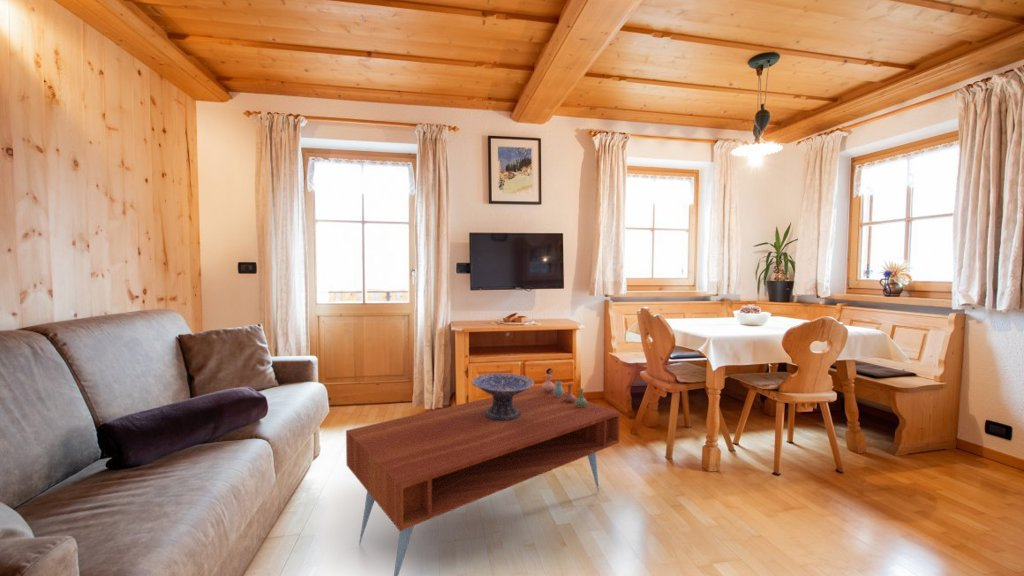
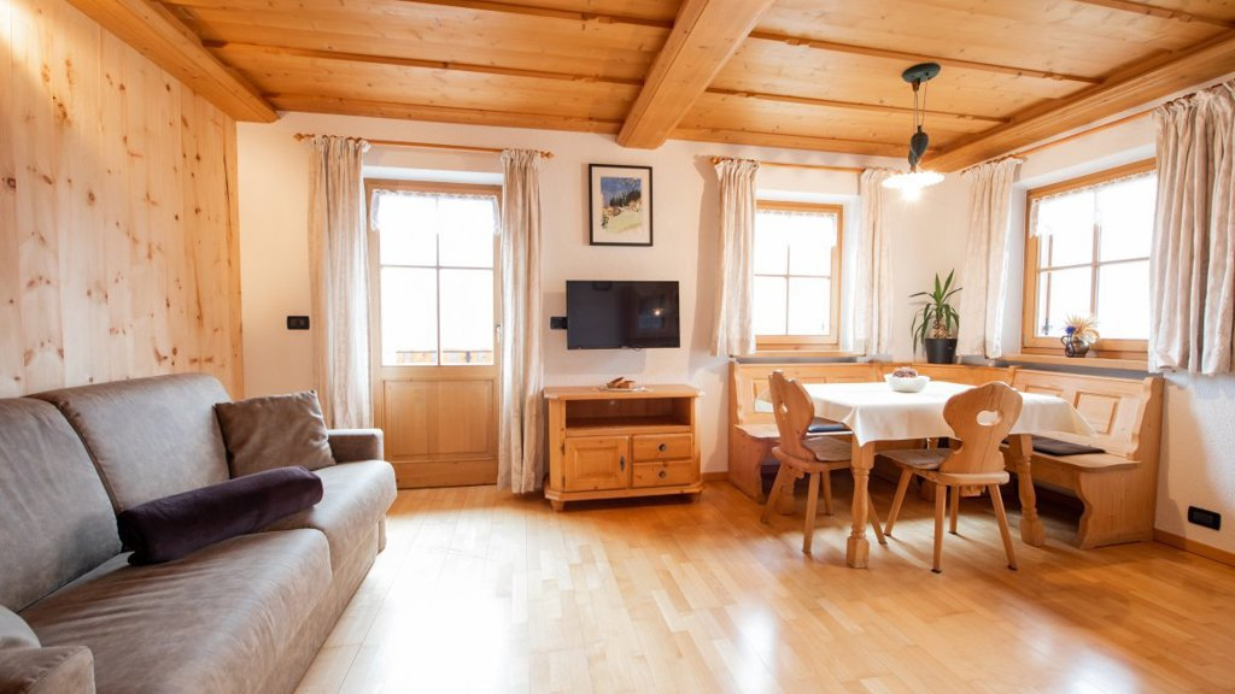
- decorative bowl (503, 397)
- vase (562, 389)
- coffee table (491, 468)
